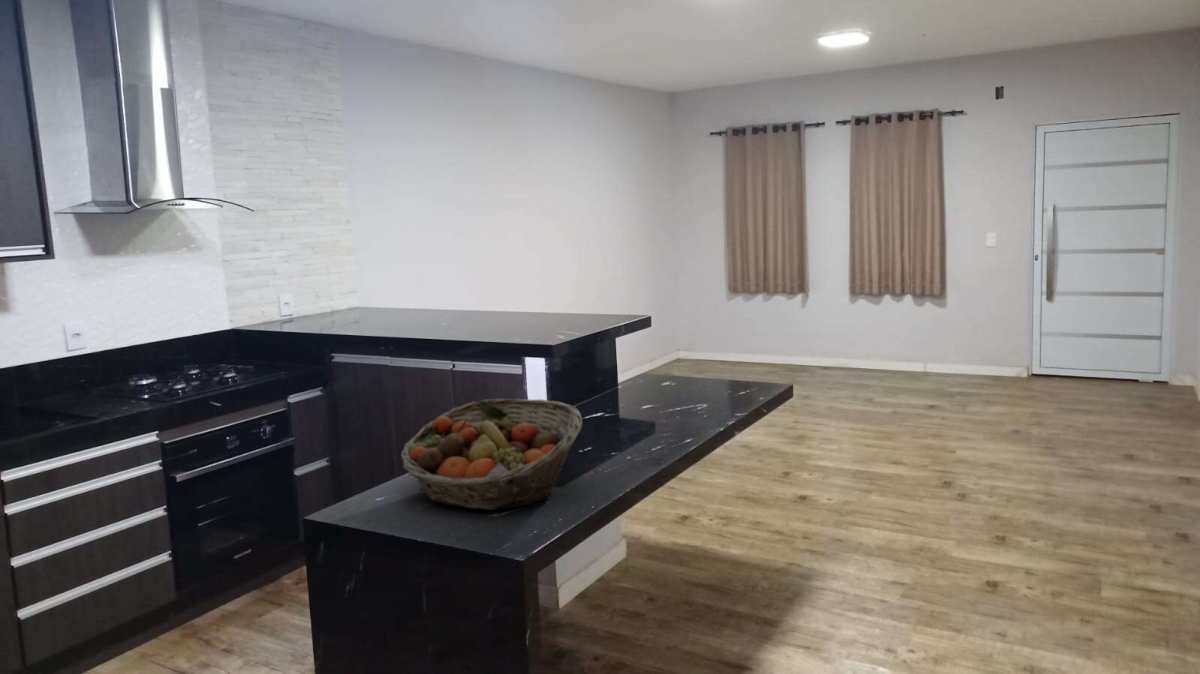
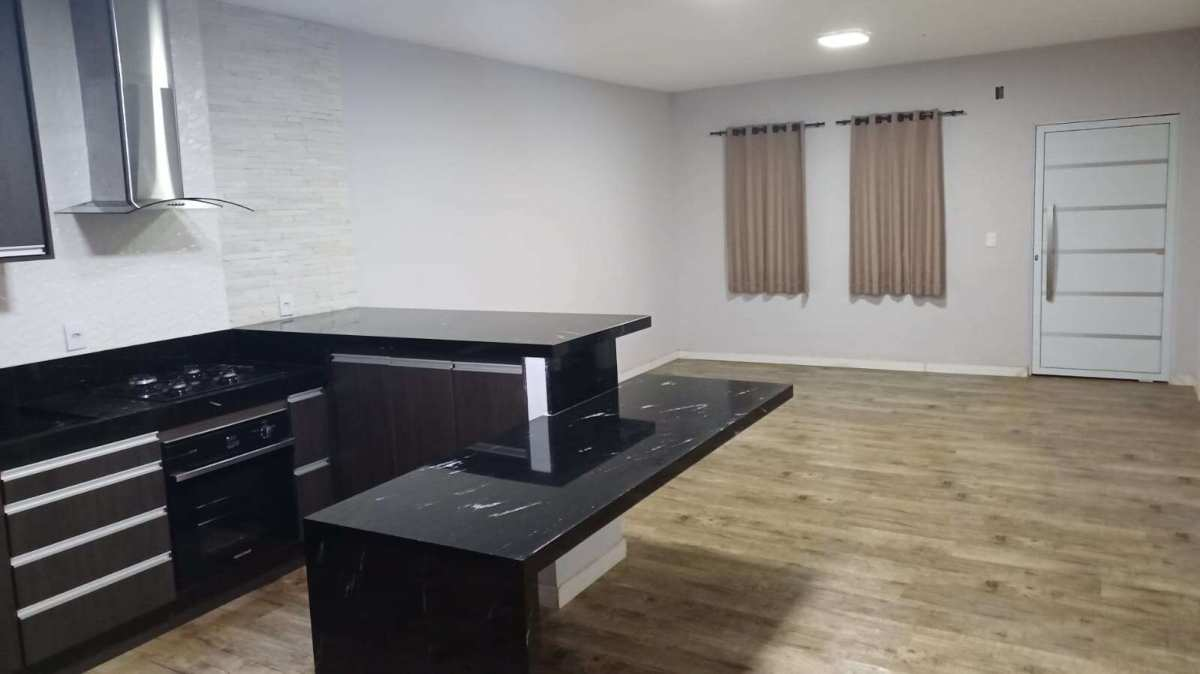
- fruit basket (492, 451)
